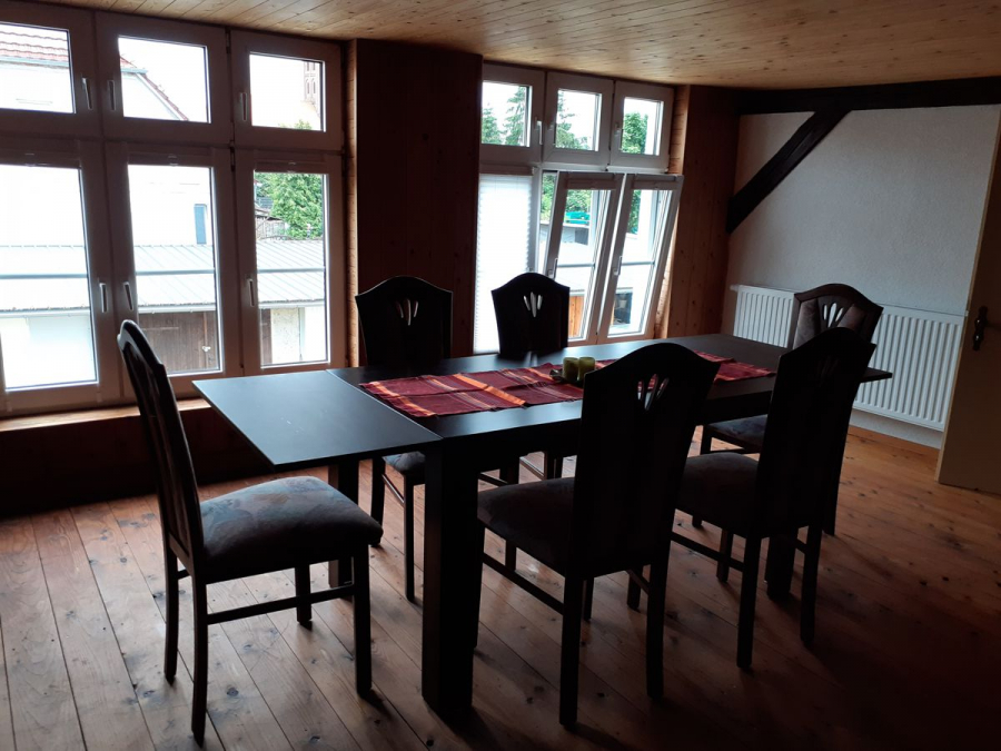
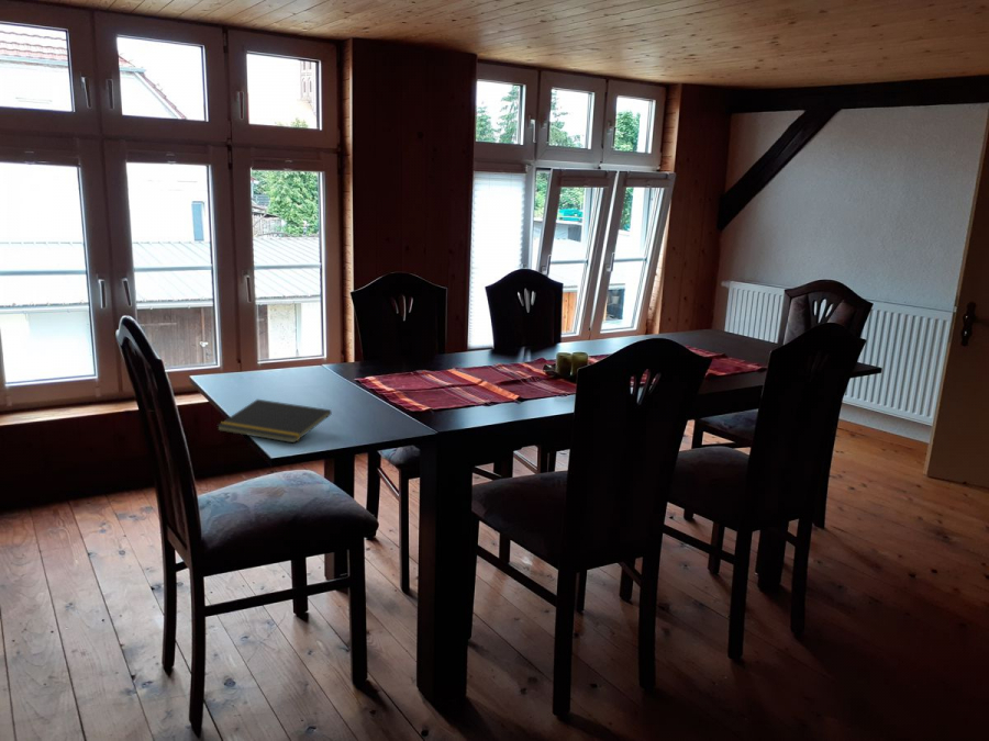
+ notepad (275, 419)
